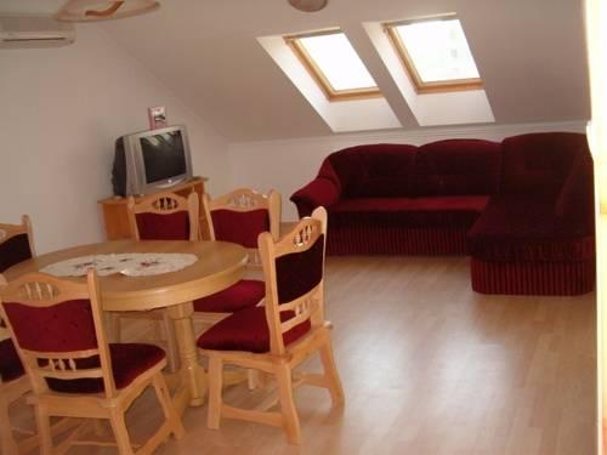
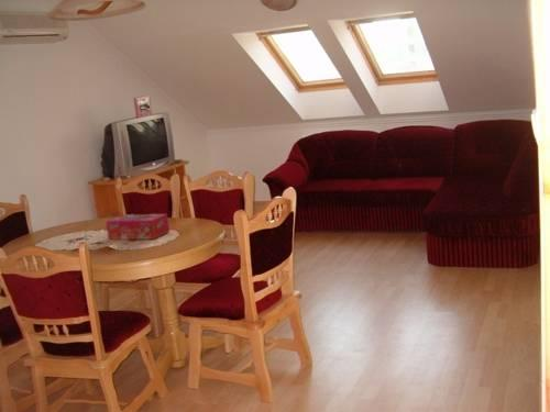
+ tissue box (138, 226)
